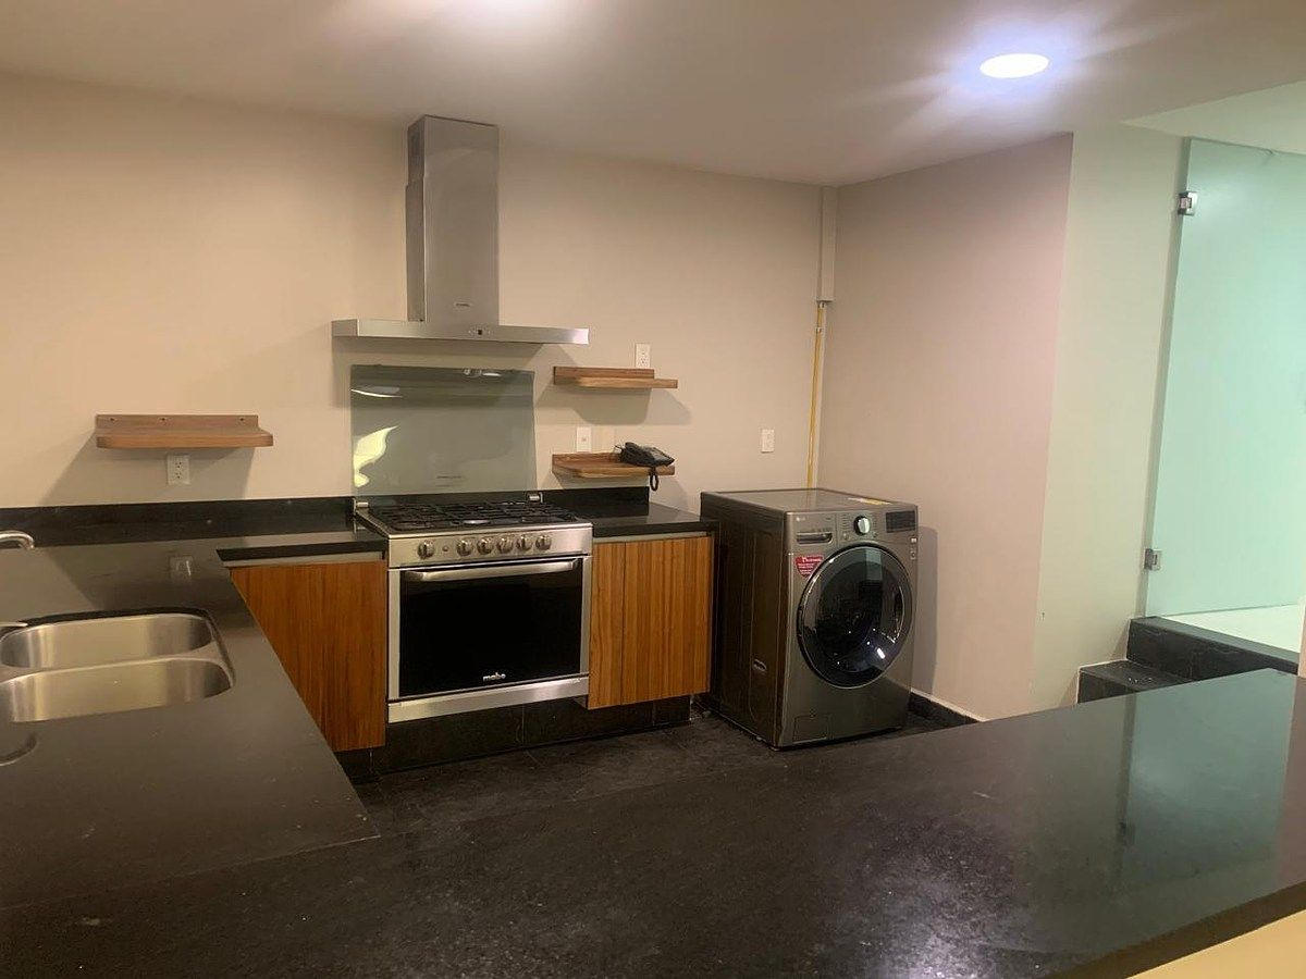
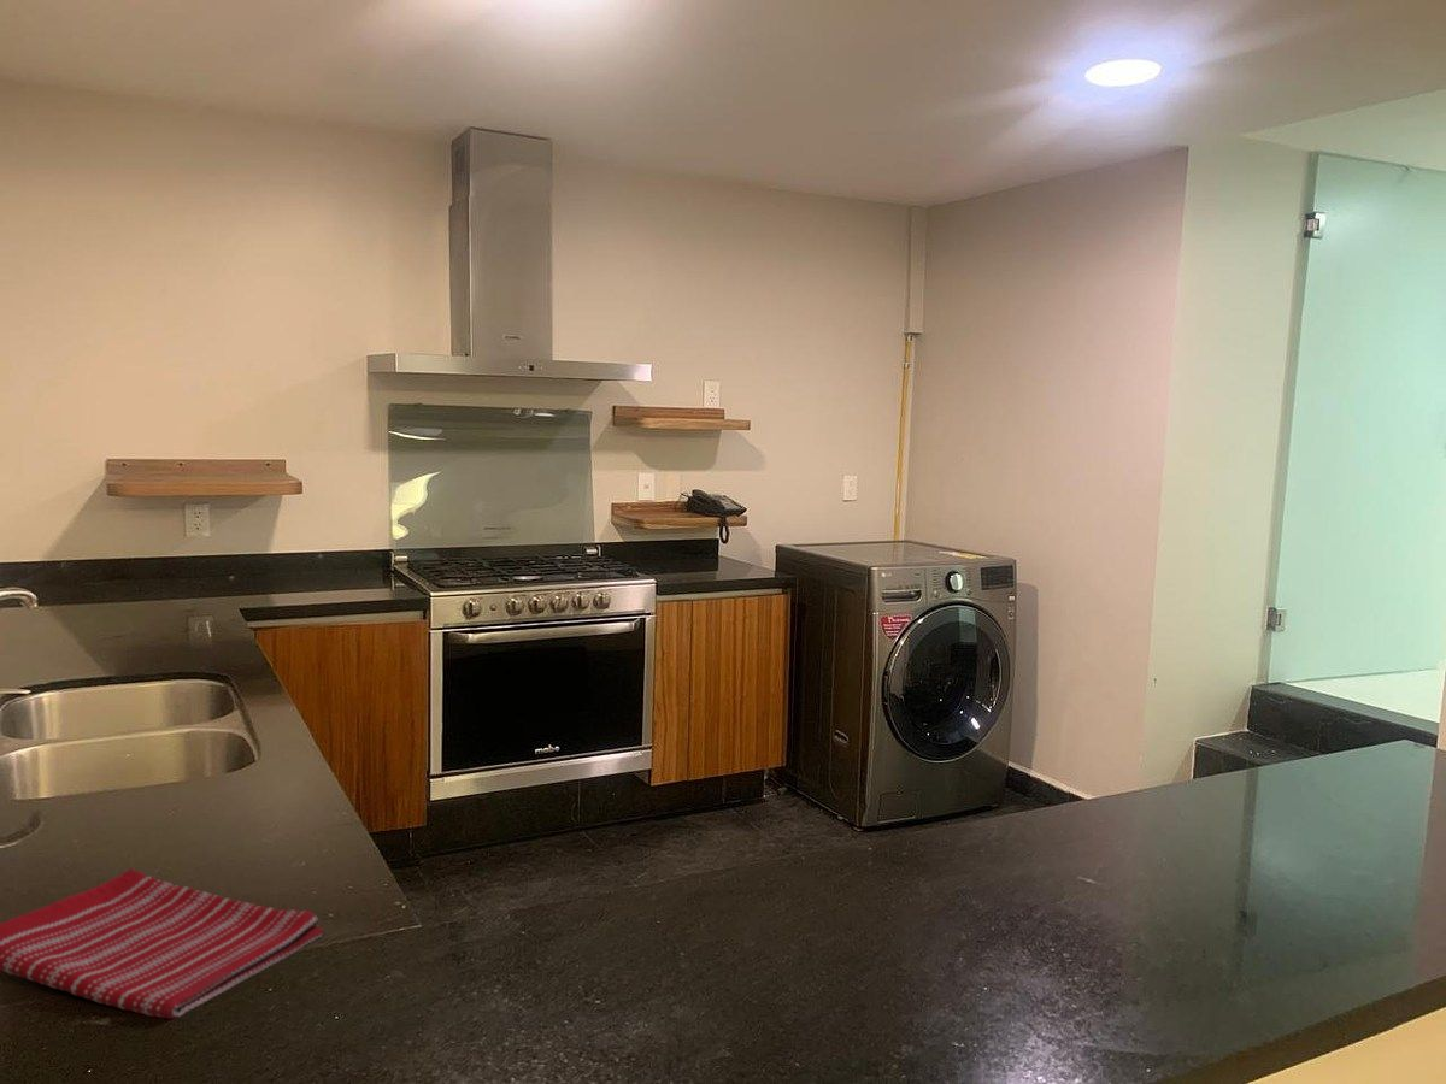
+ dish towel (149, 936)
